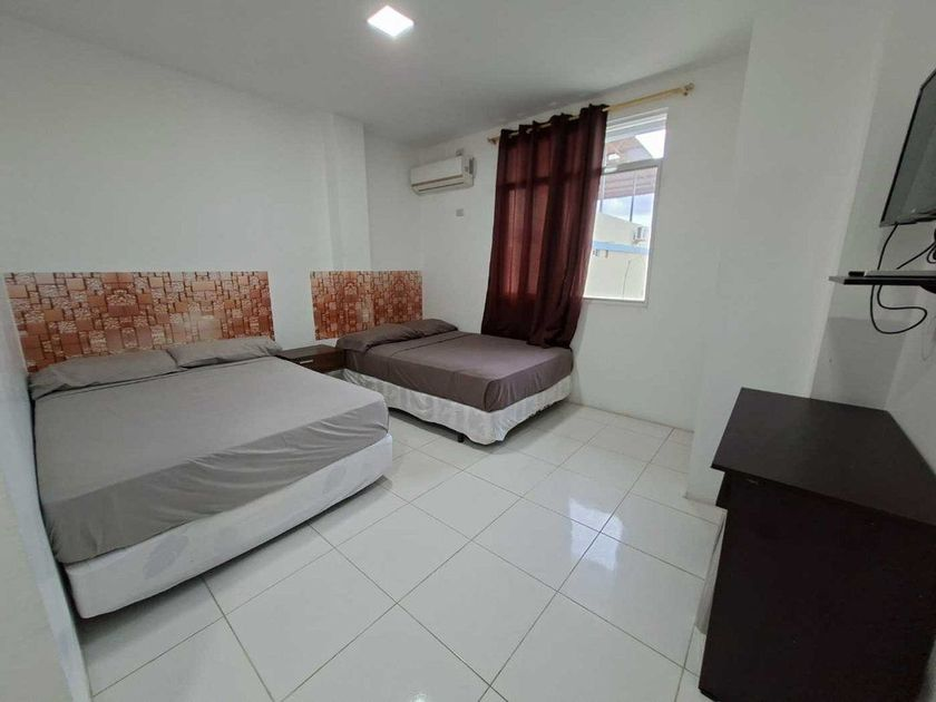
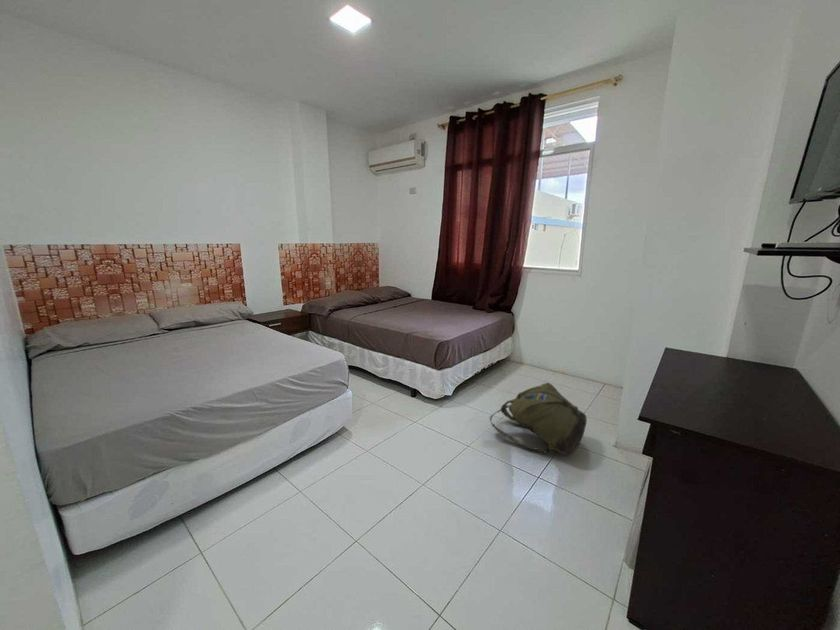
+ backpack (537, 413)
